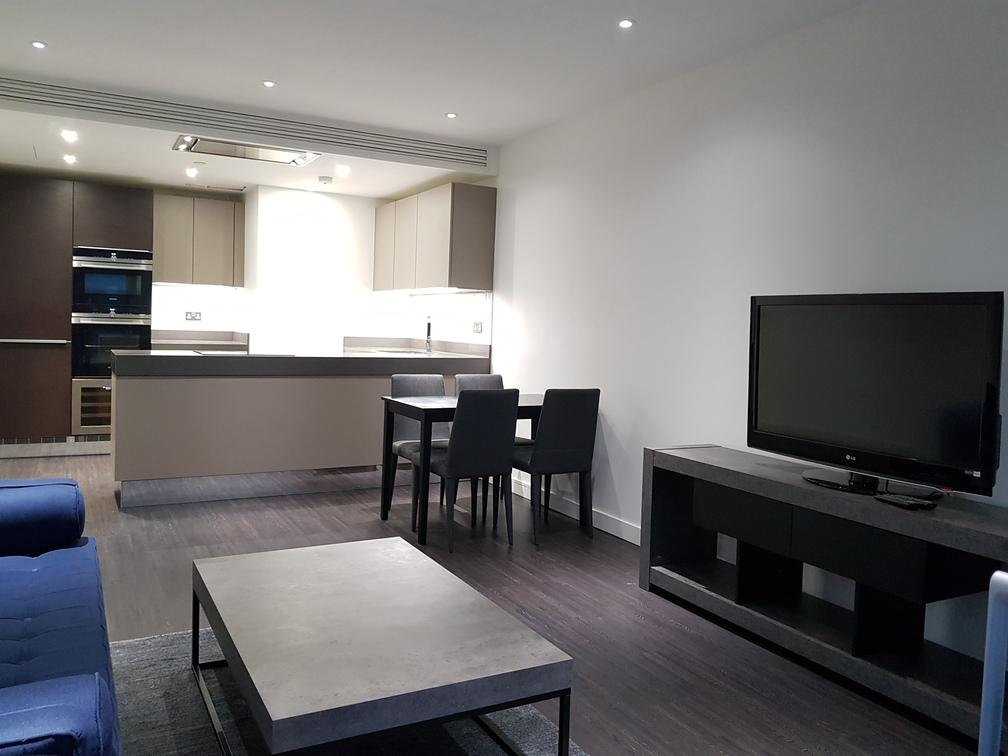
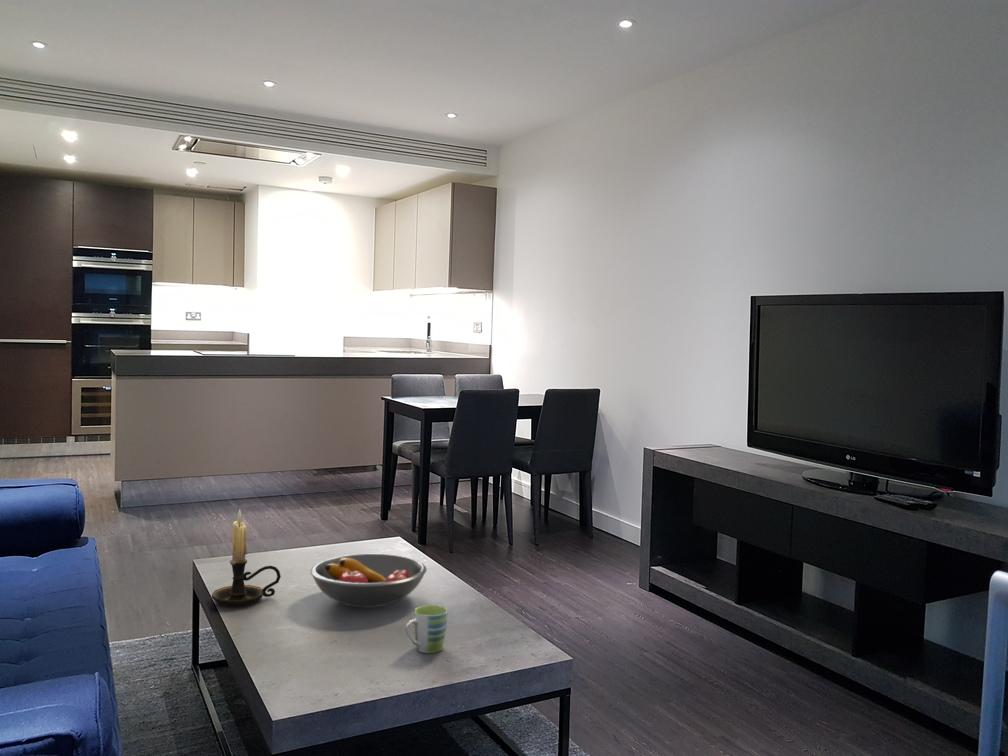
+ mug (425, 630)
+ candle holder (246, 553)
+ fruit bowl (369, 579)
